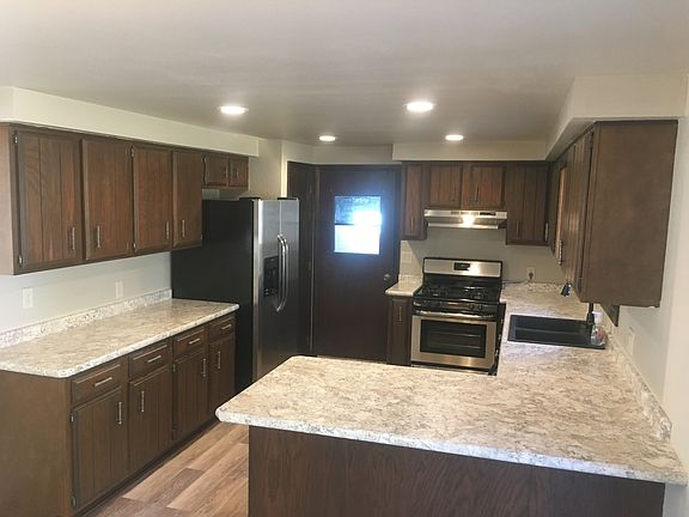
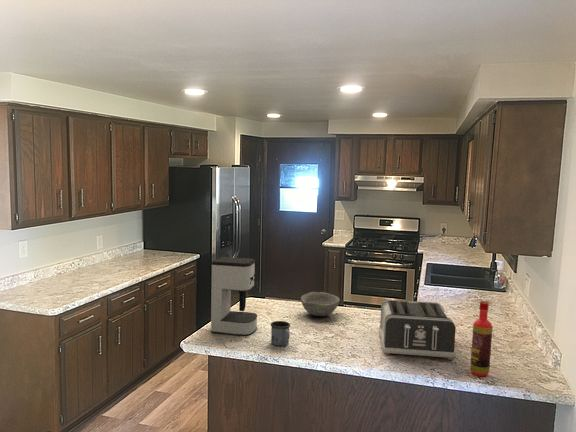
+ bottle (481, 337)
+ mug (281, 334)
+ toaster (415, 327)
+ coffee maker (239, 293)
+ bowl (319, 305)
